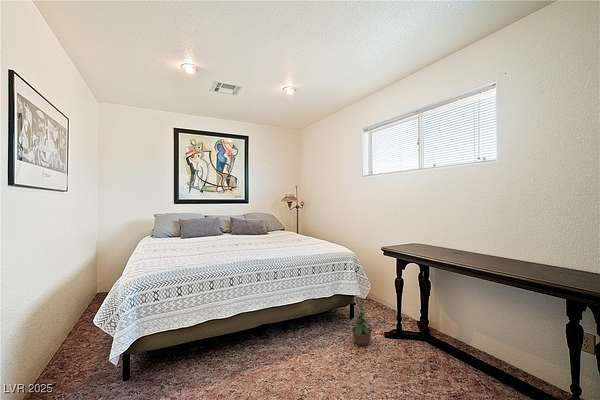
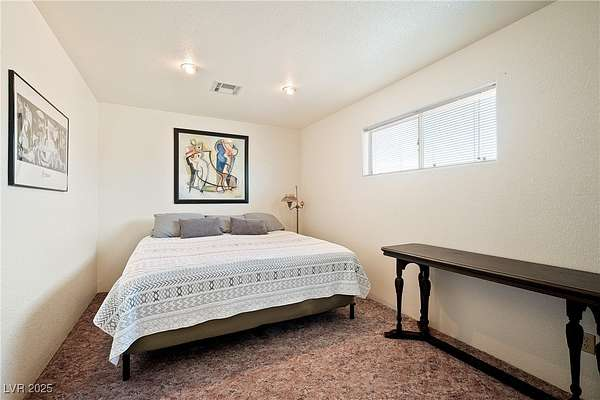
- potted plant (360, 321)
